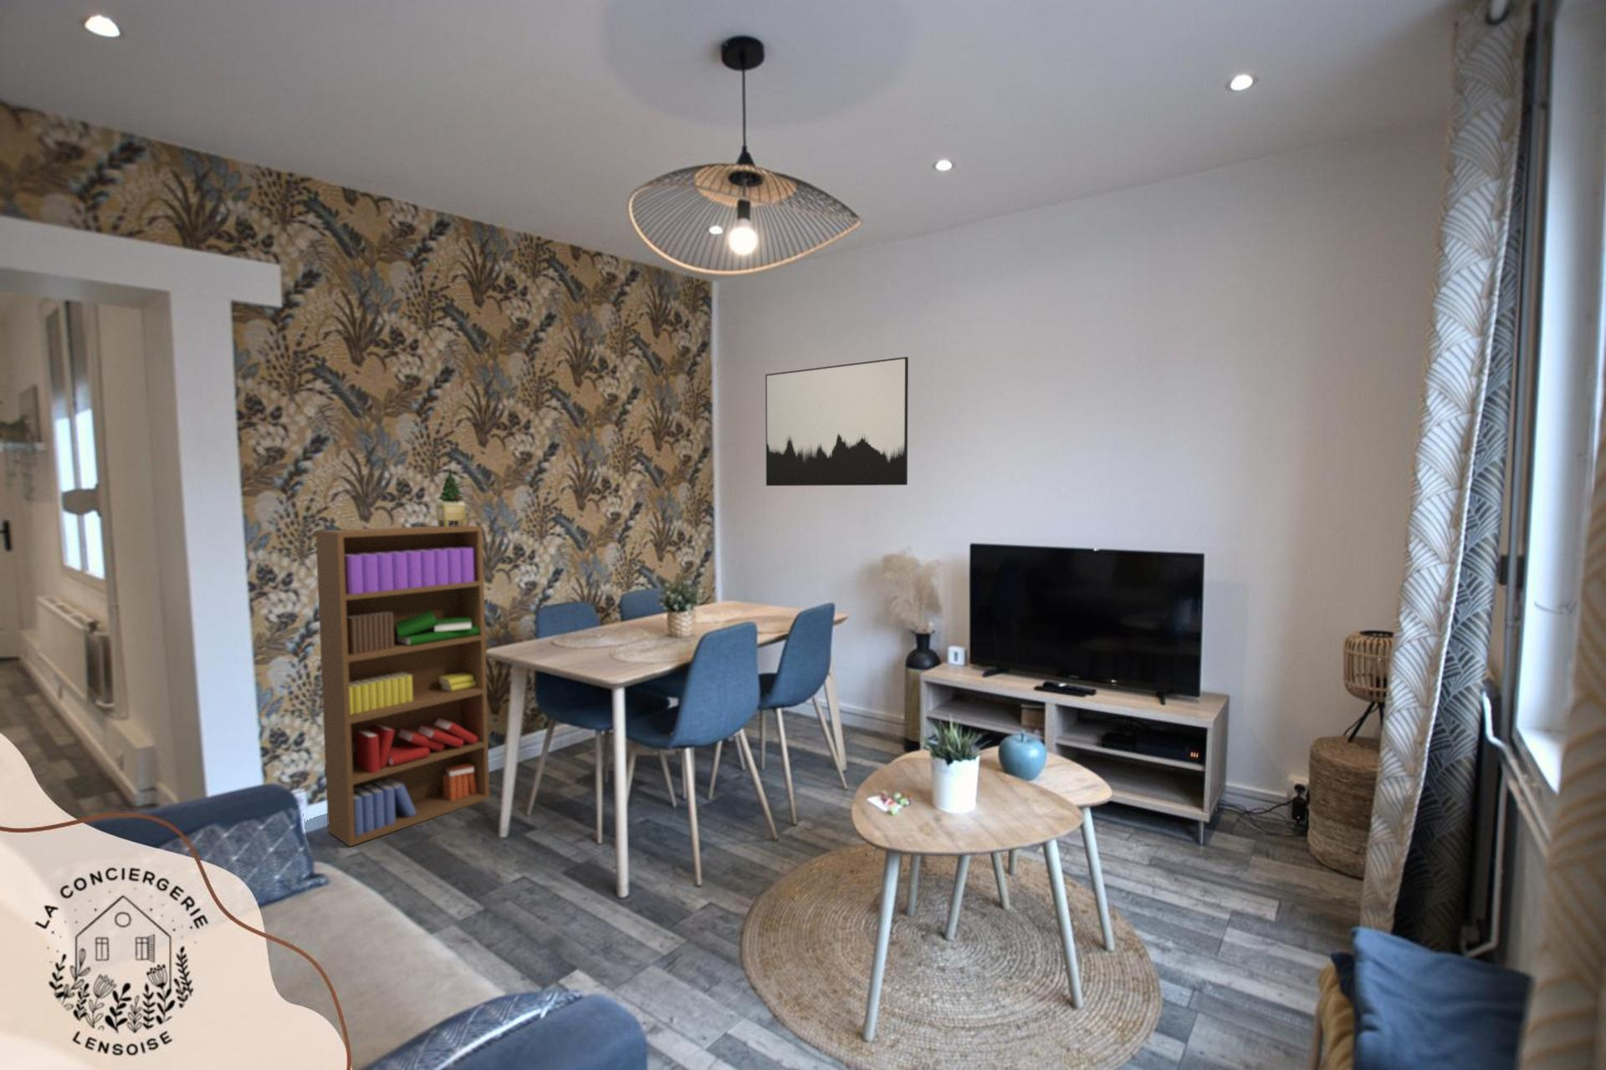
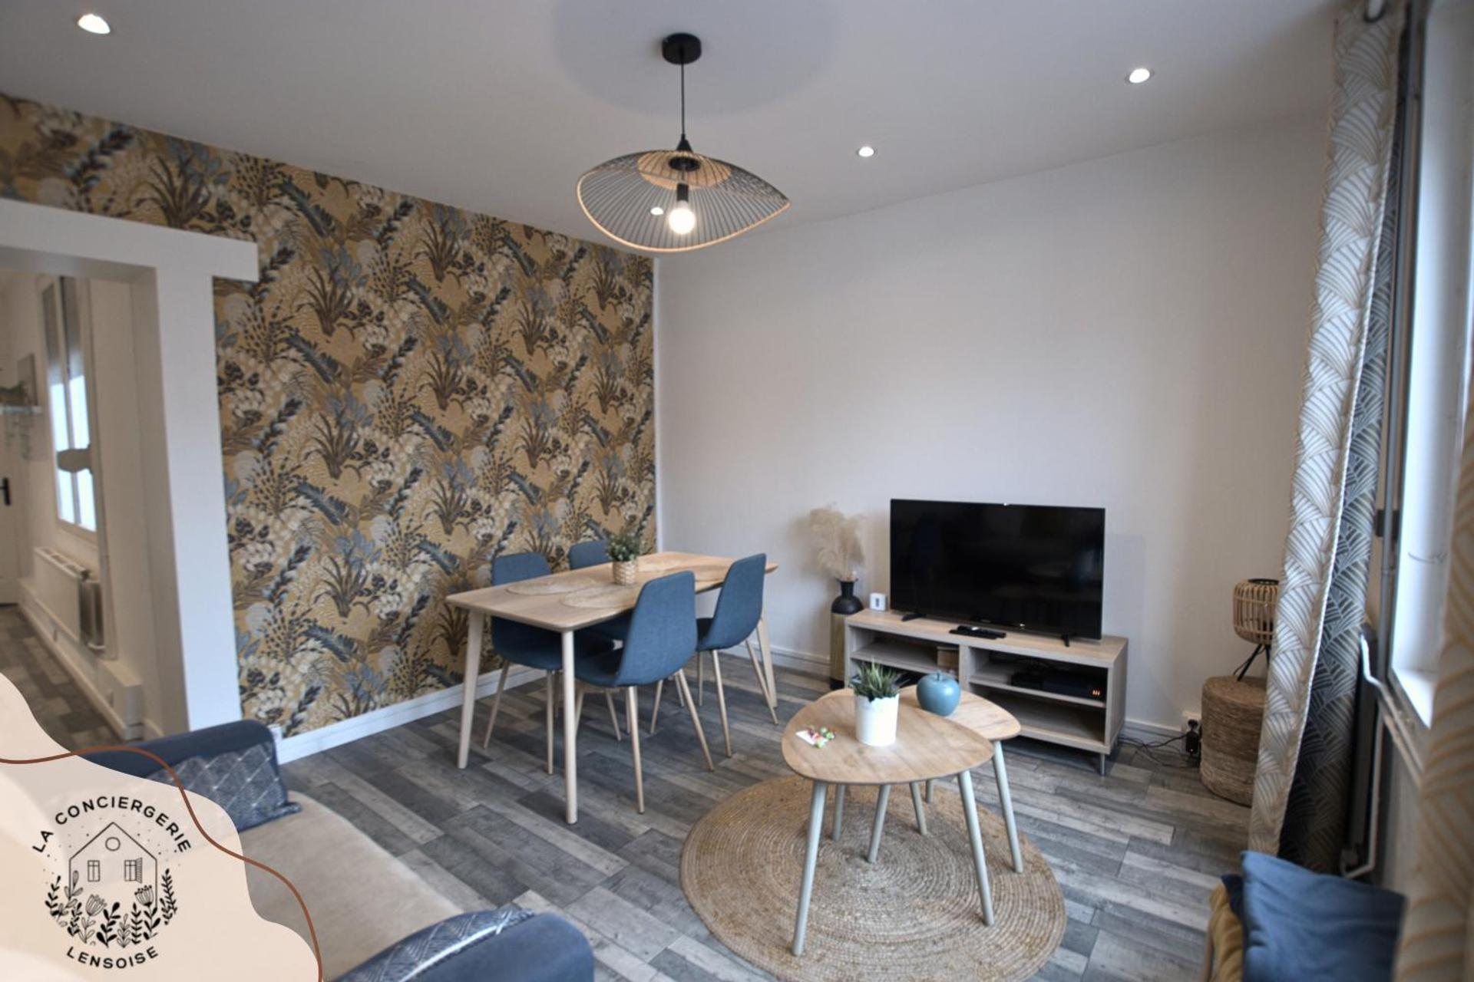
- wall art (832, 425)
- decorative figurine (450, 497)
- bookshelf (409, 674)
